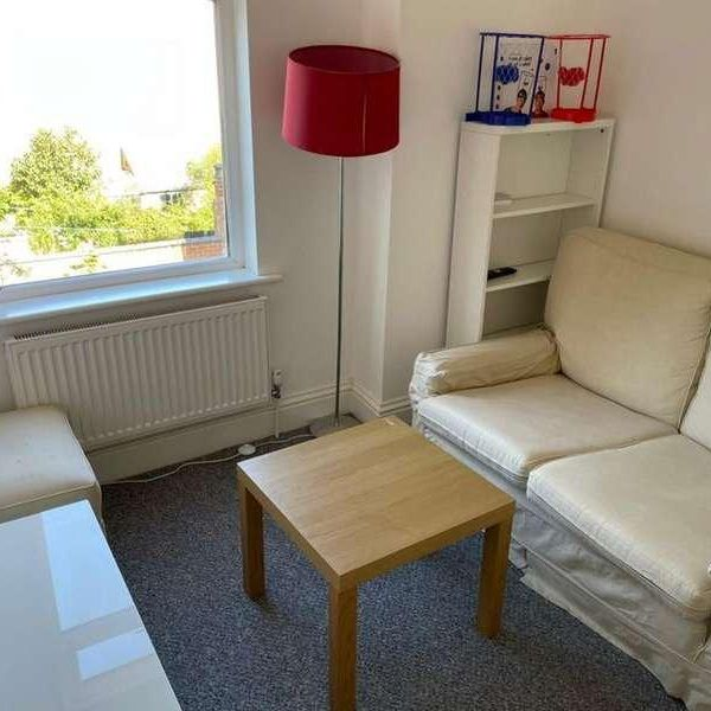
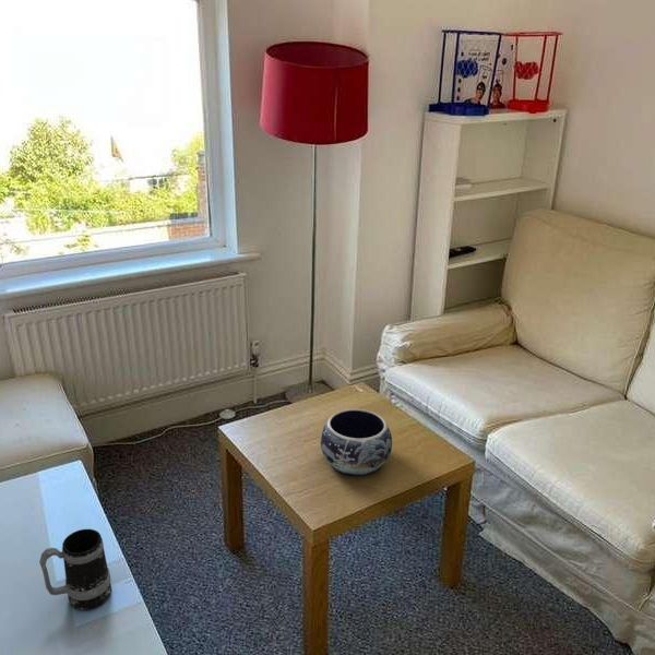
+ mug (76, 570)
+ decorative bowl (356, 441)
